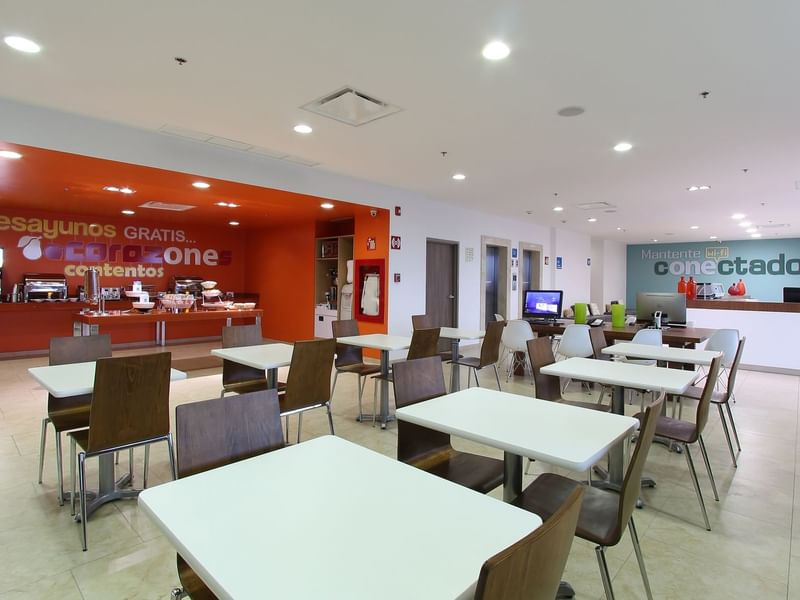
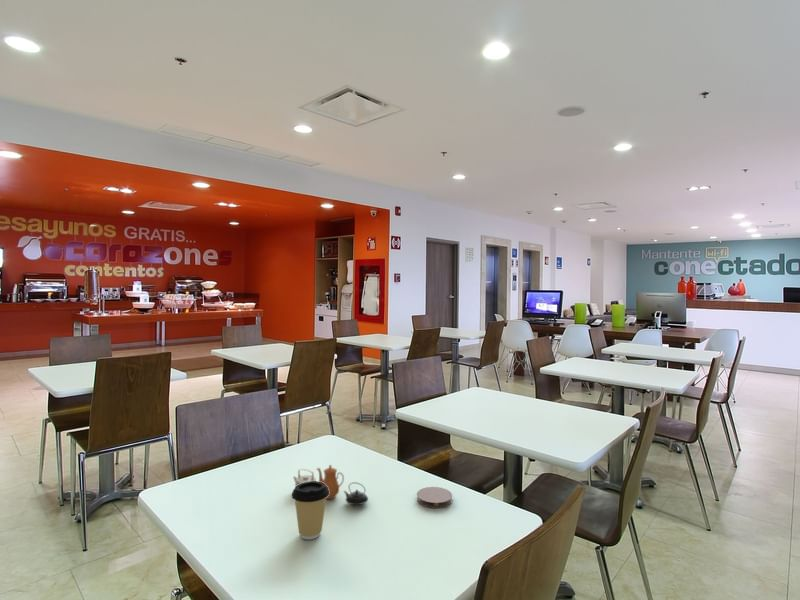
+ coffee cup (310, 509)
+ coaster (434, 496)
+ teapot (328, 480)
